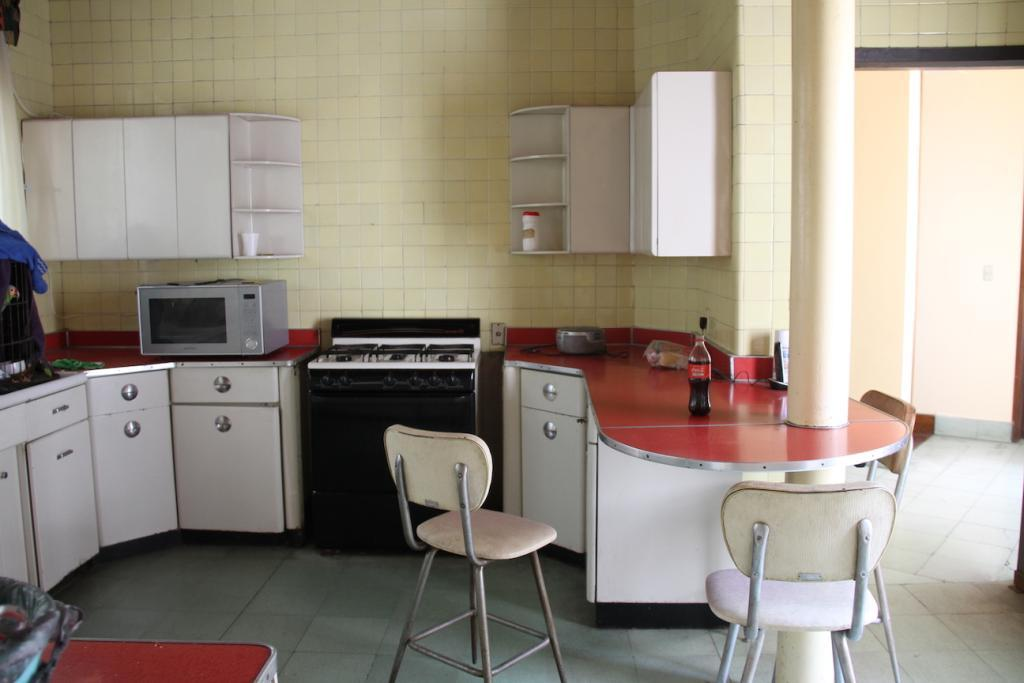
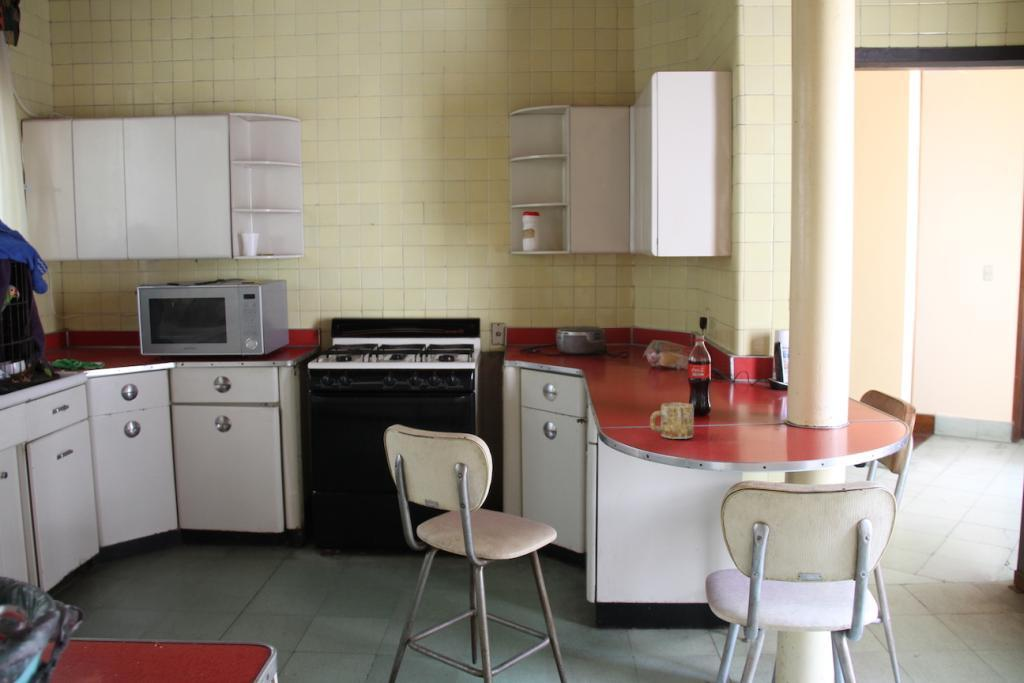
+ mug (671, 421)
